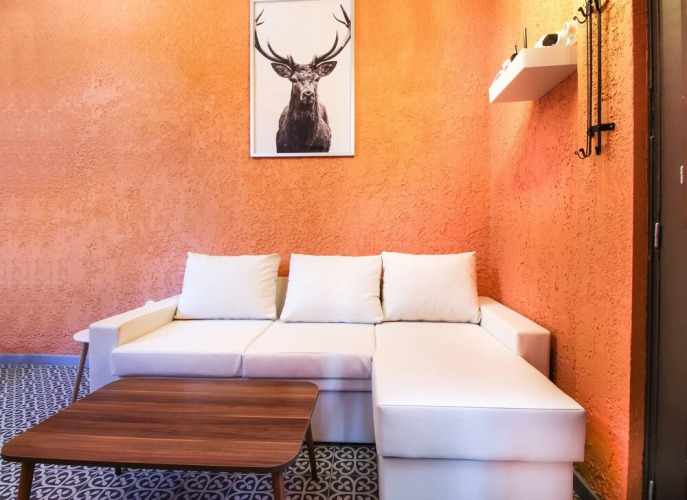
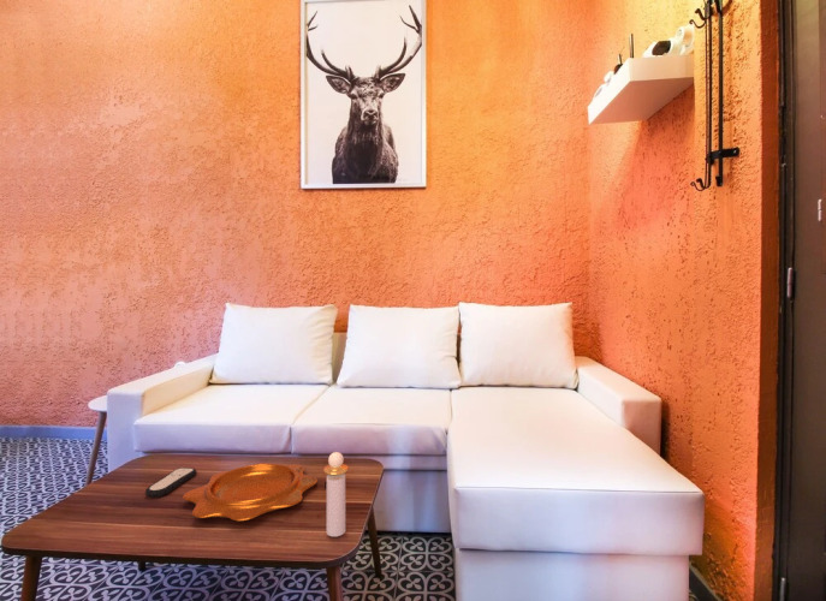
+ perfume bottle (335, 493)
+ decorative bowl (252, 487)
+ remote control (171, 481)
